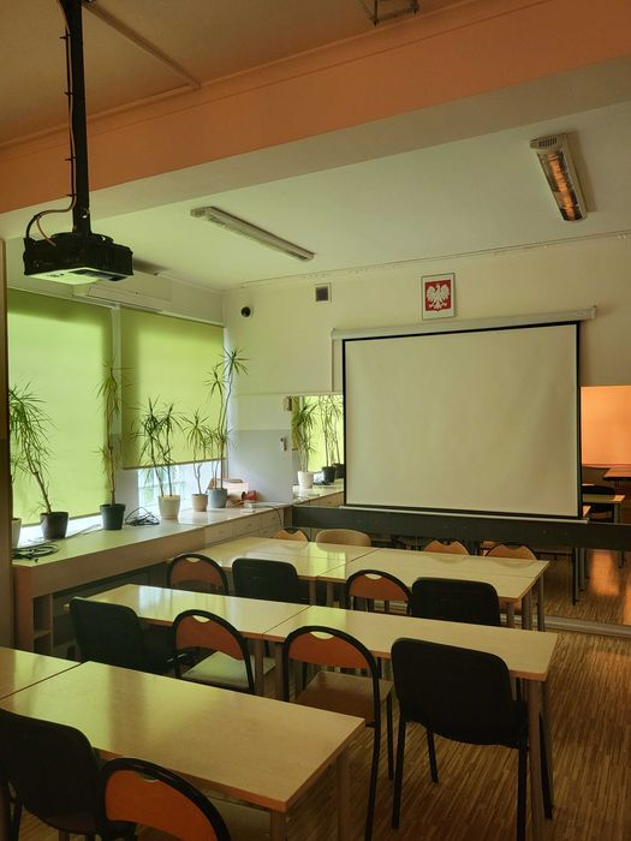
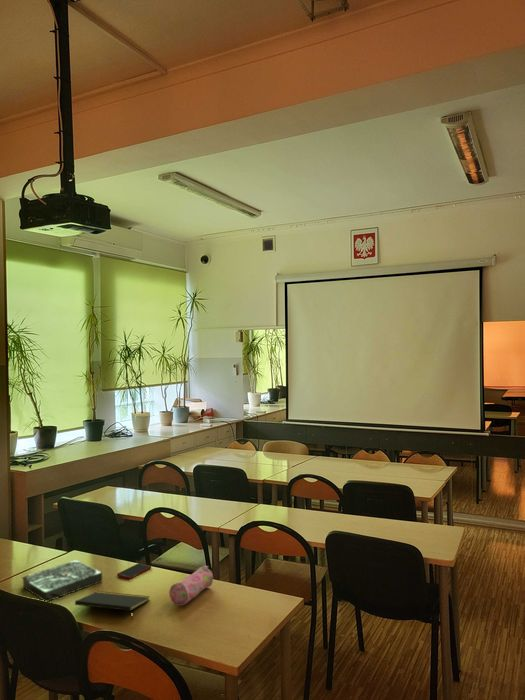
+ book (62, 579)
+ notepad (113, 600)
+ cell phone (134, 570)
+ pencil case (192, 584)
